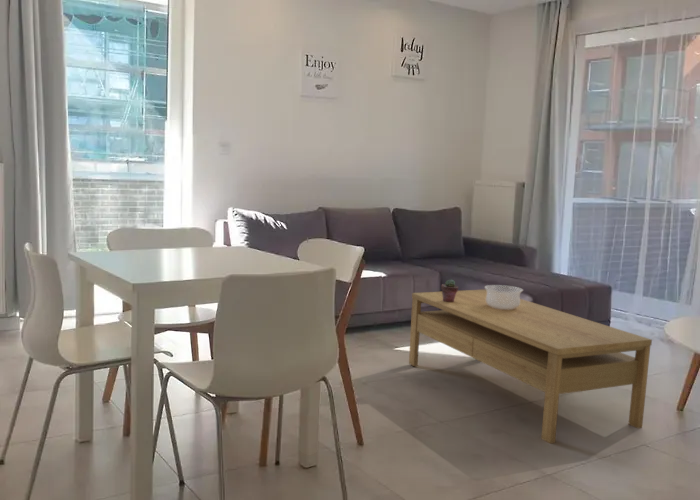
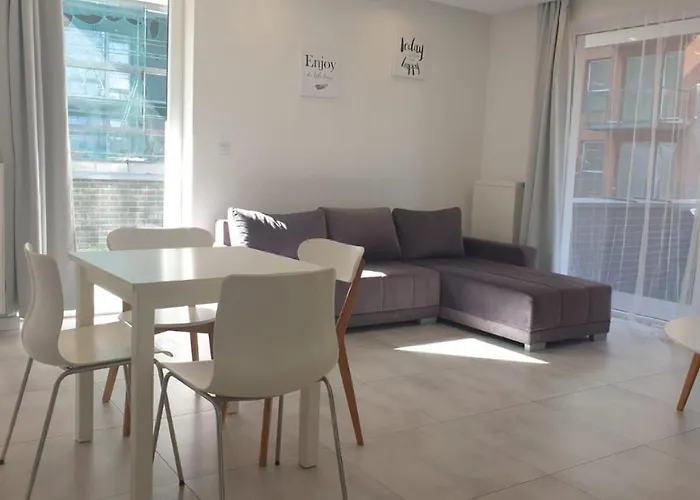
- decorative bowl (503, 297)
- potted succulent (449, 289)
- coffee table (514, 353)
